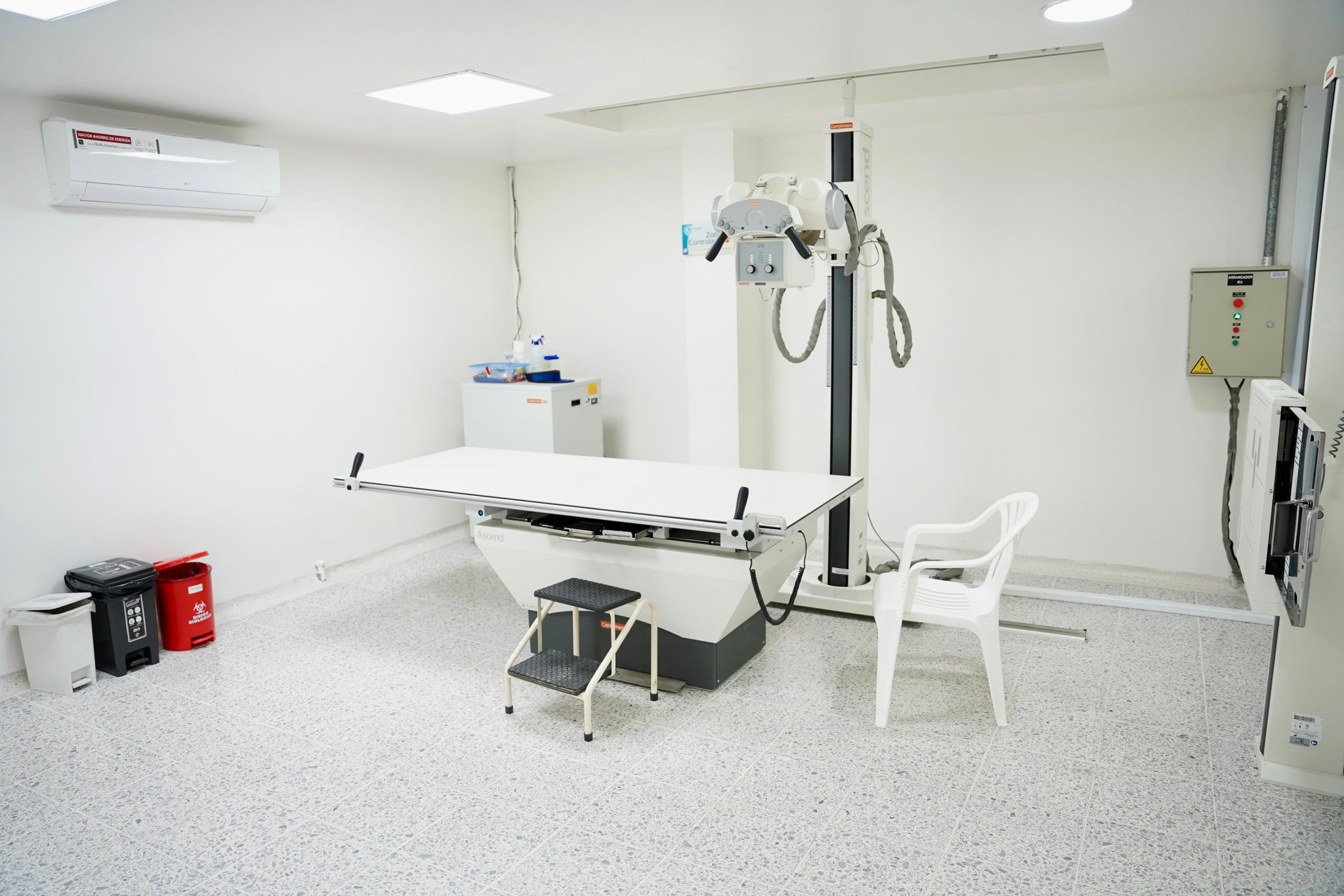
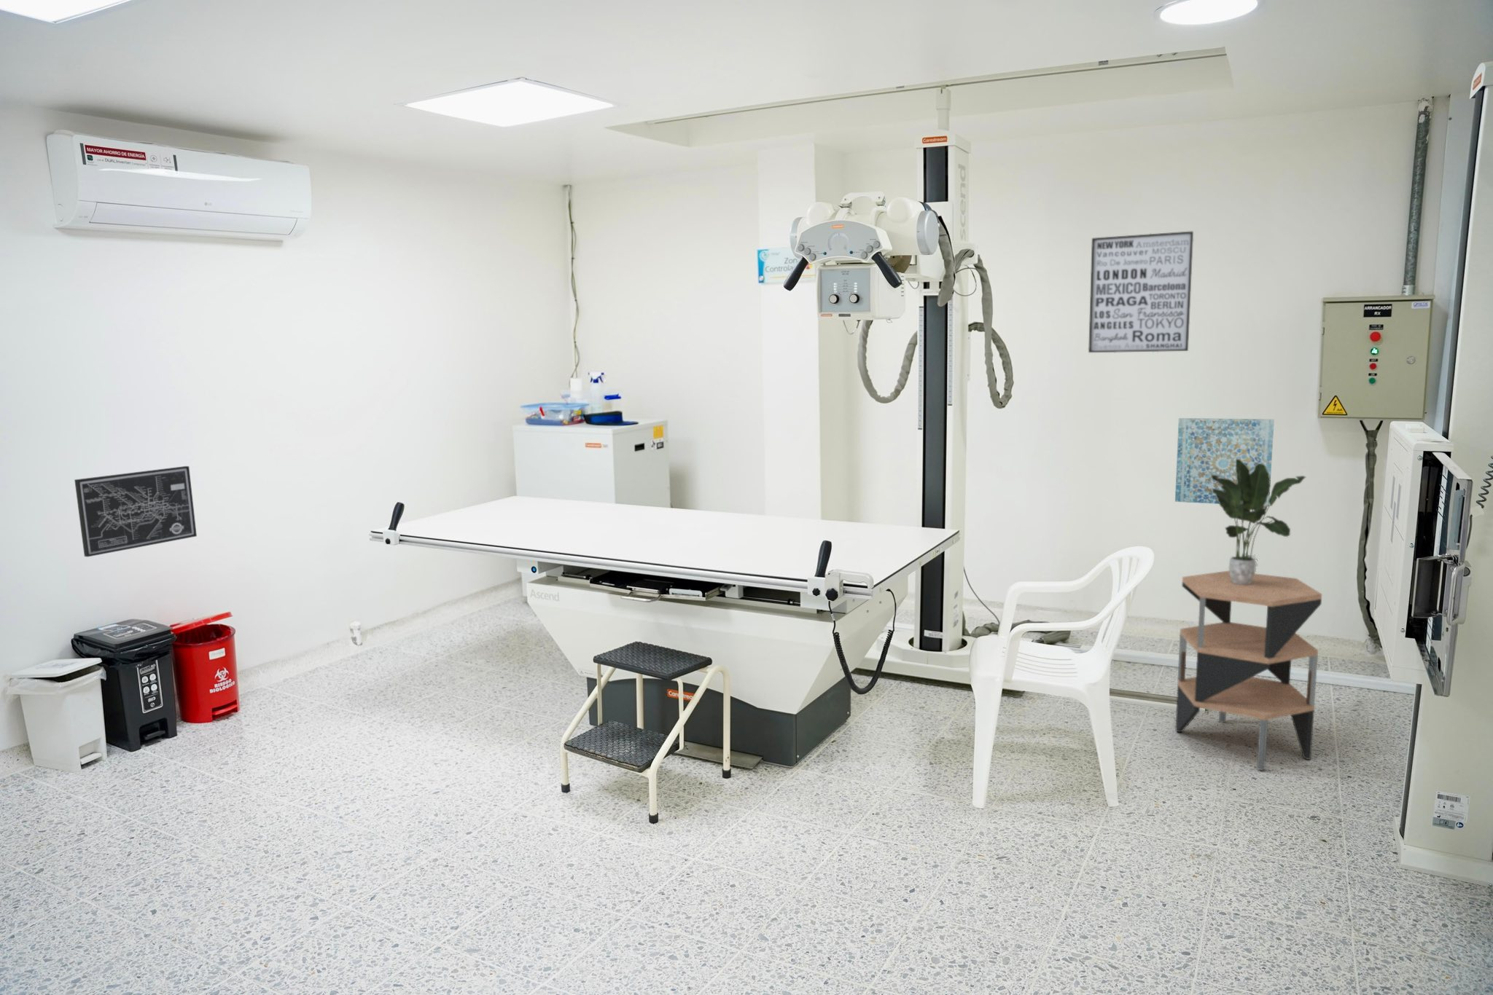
+ potted plant (1253, 521)
+ wall art (1223, 461)
+ side table (1244, 665)
+ wall art (1140, 293)
+ wall art (139, 509)
